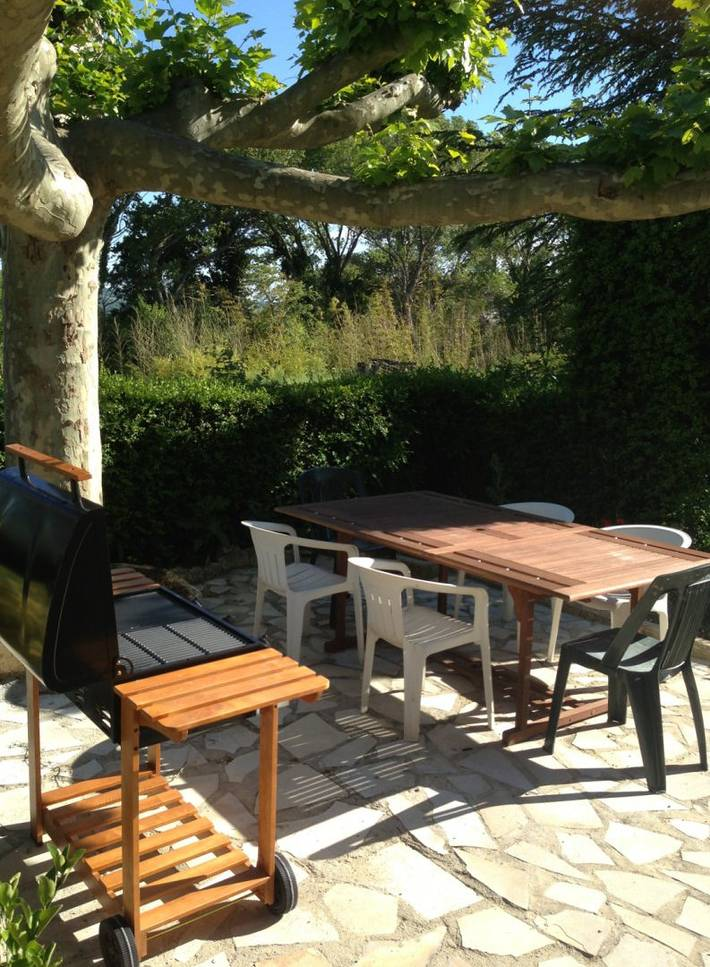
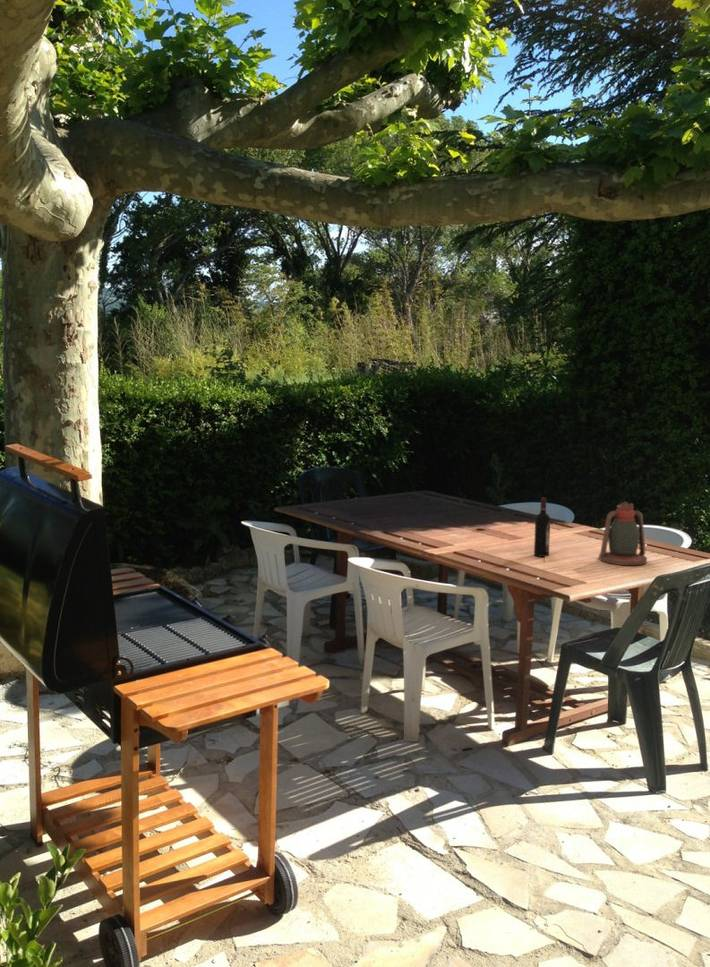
+ wine bottle (542, 526)
+ lantern (623, 531)
